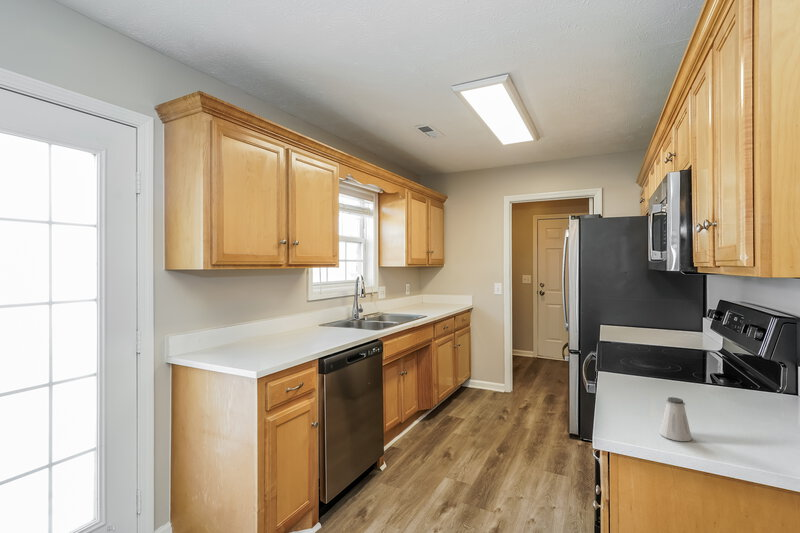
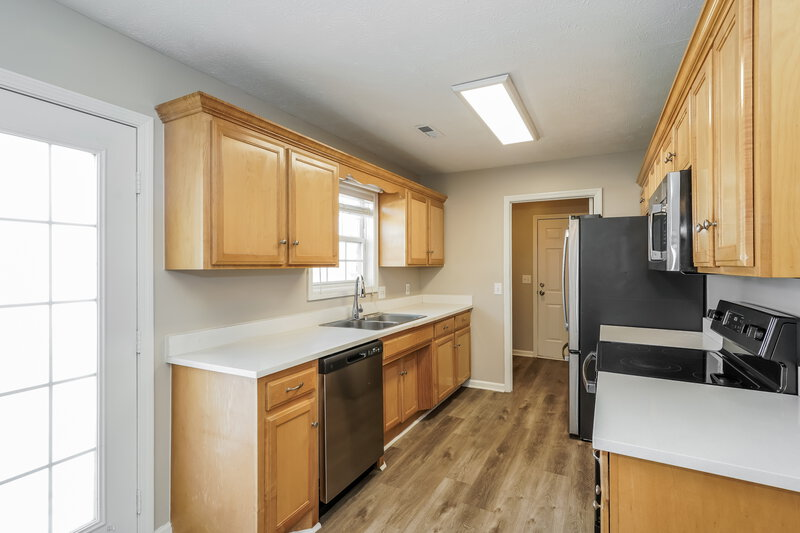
- saltshaker (675, 417)
